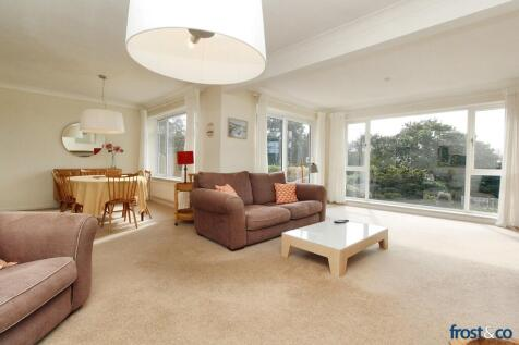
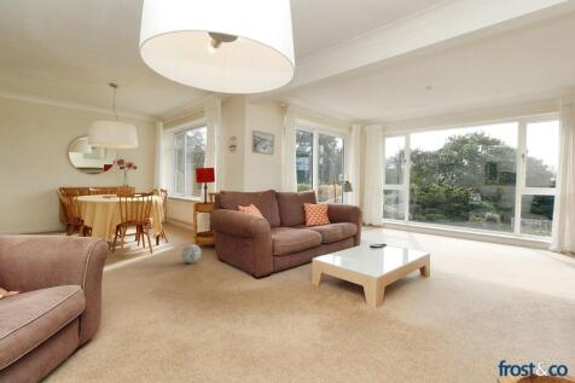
+ ball (191, 253)
